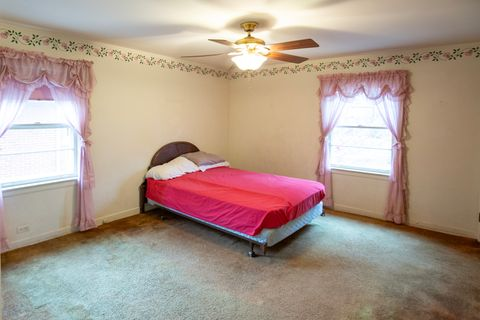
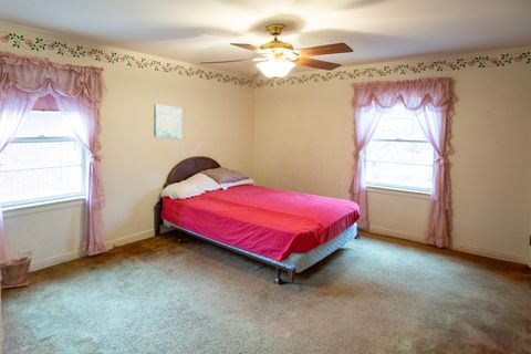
+ wall art (168, 122)
+ plant pot (15, 271)
